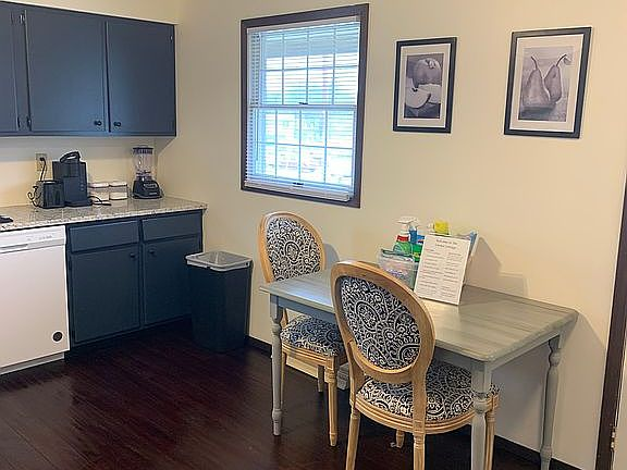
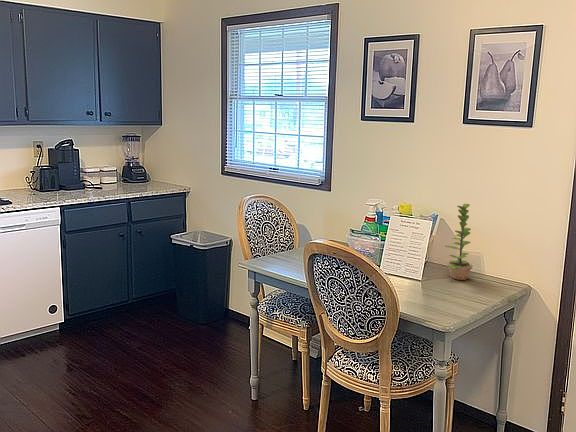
+ plant (460, 242)
